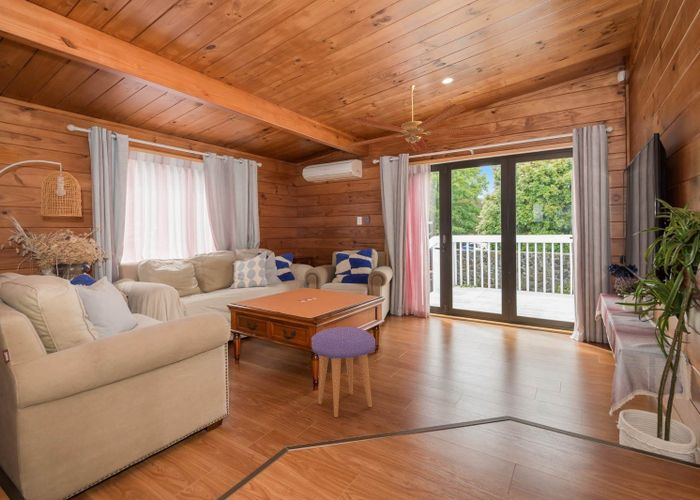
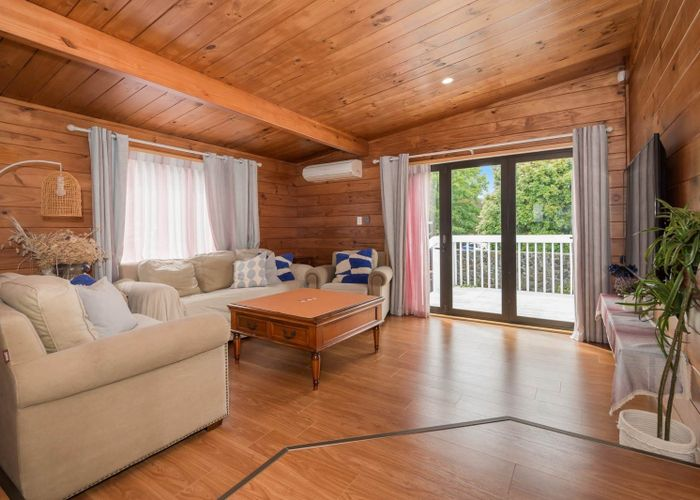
- stool (340, 368)
- ceiling fan (412, 115)
